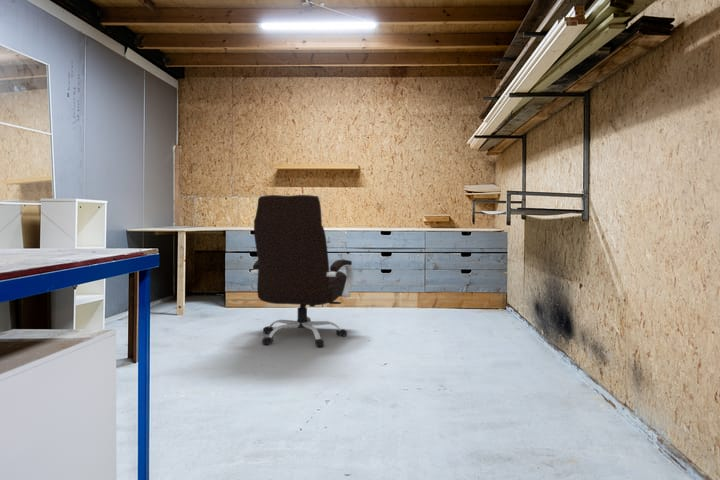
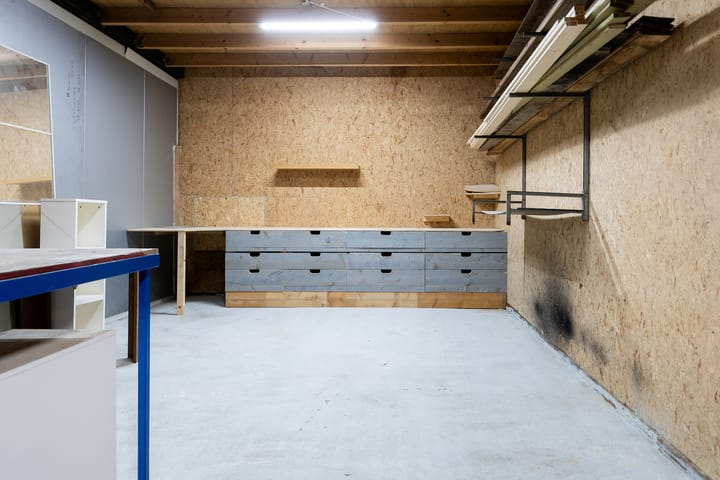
- office chair (302, 267)
